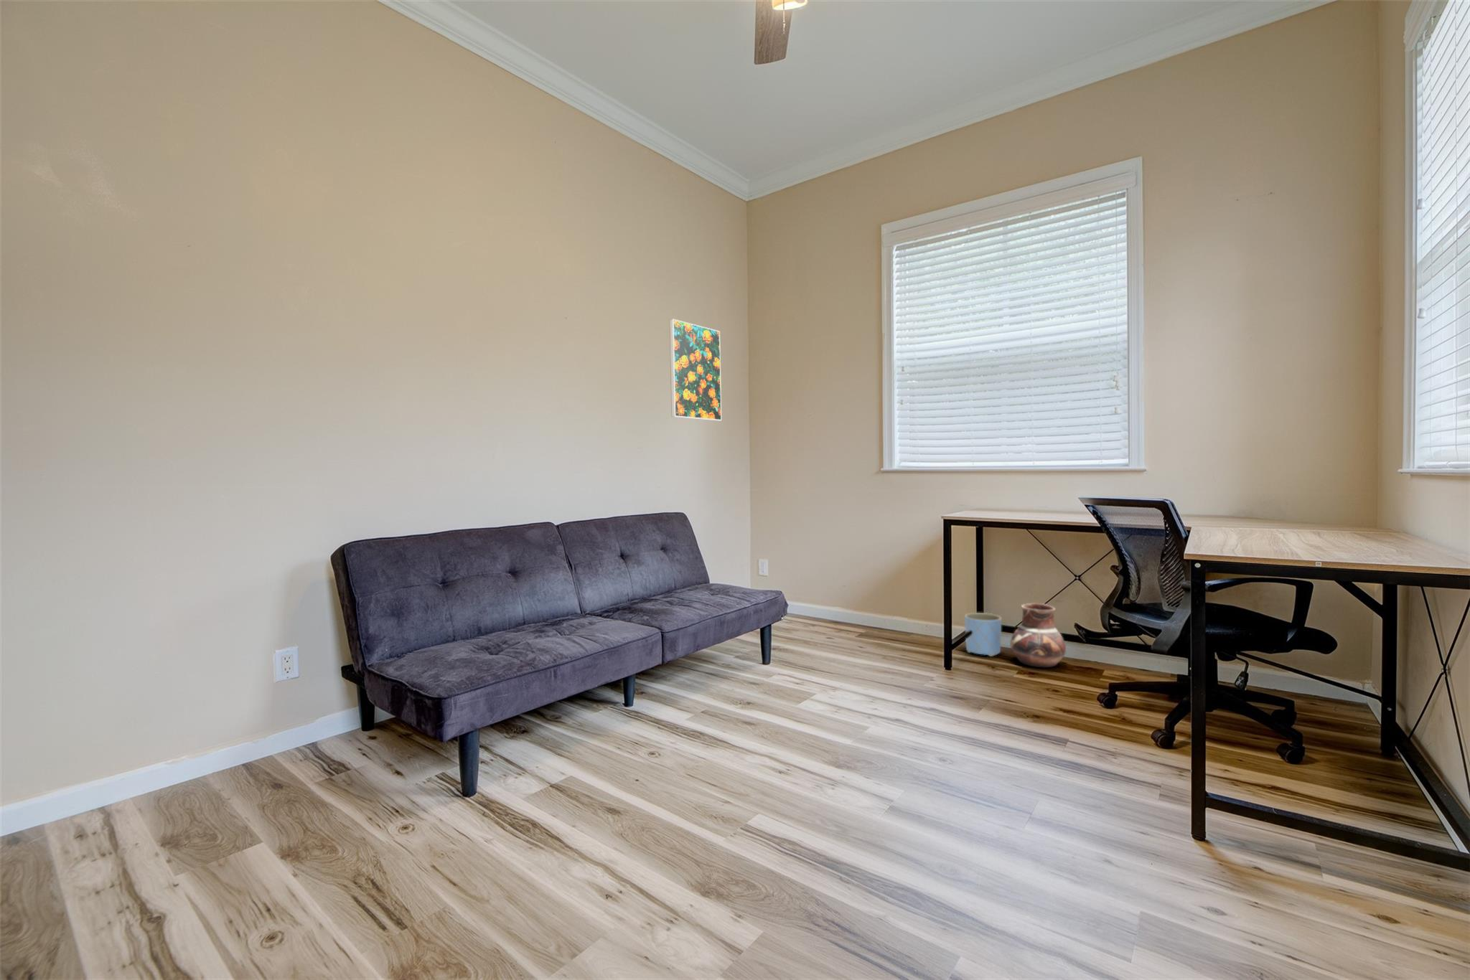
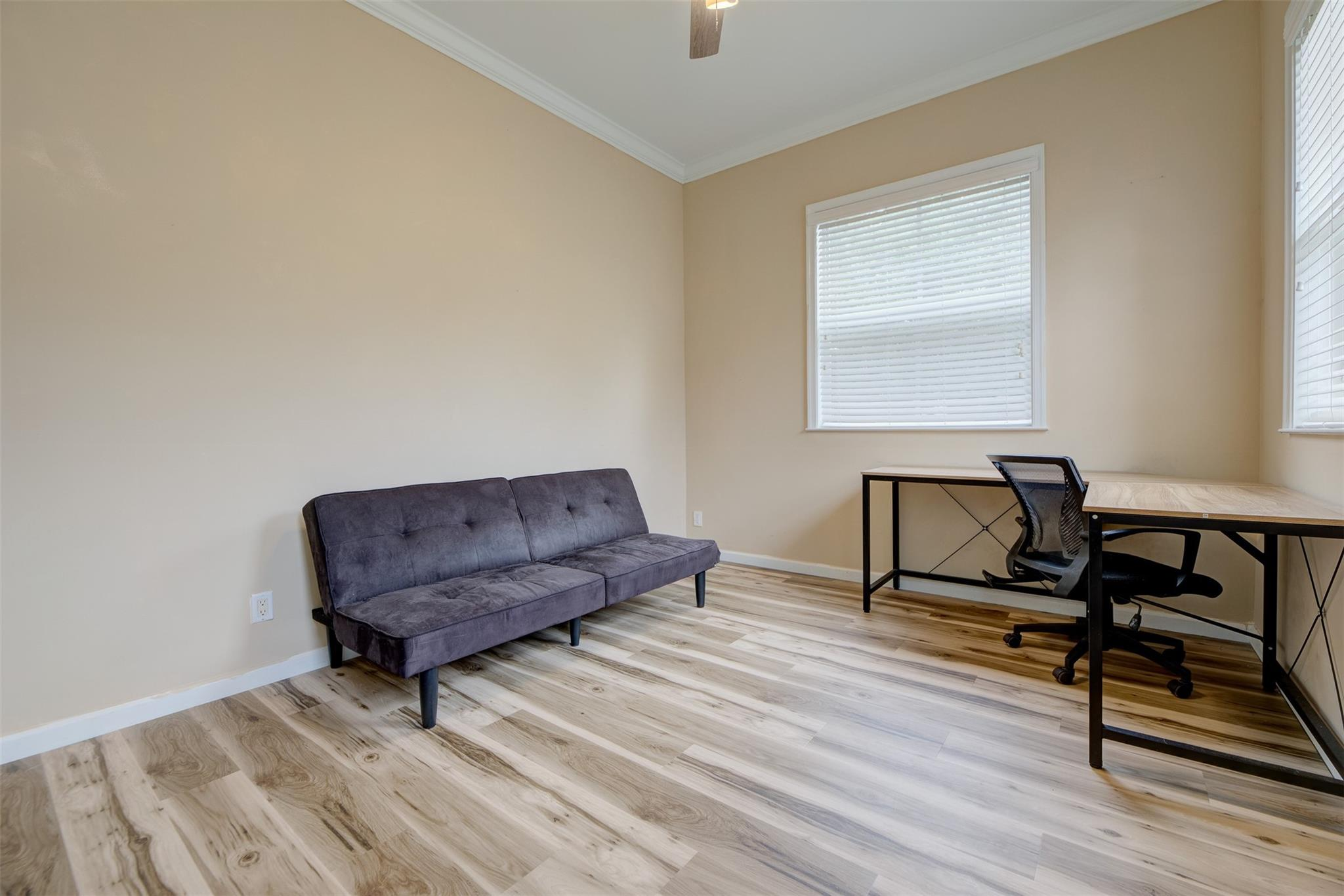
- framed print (697, 372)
- ceramic pot (1037, 634)
- planter (982, 634)
